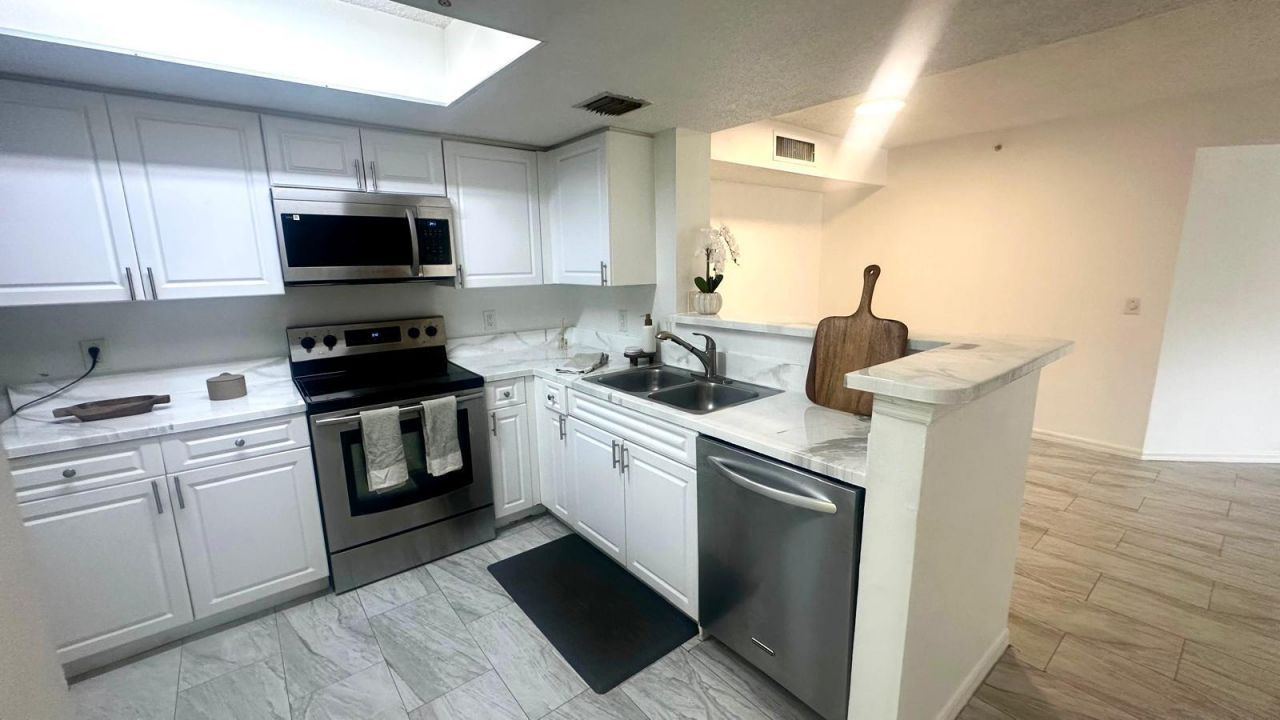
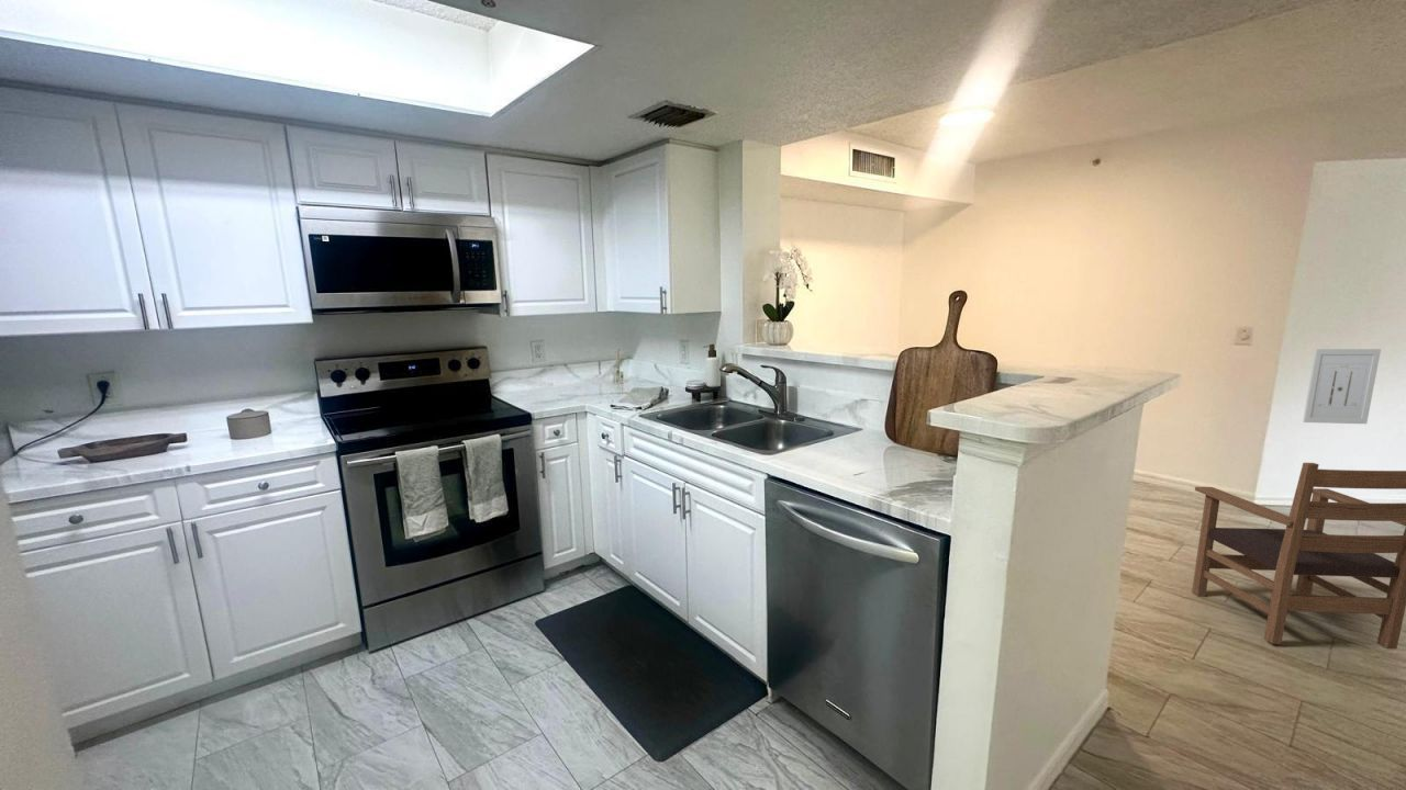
+ armchair (1302, 537)
+ wall art (1340, 386)
